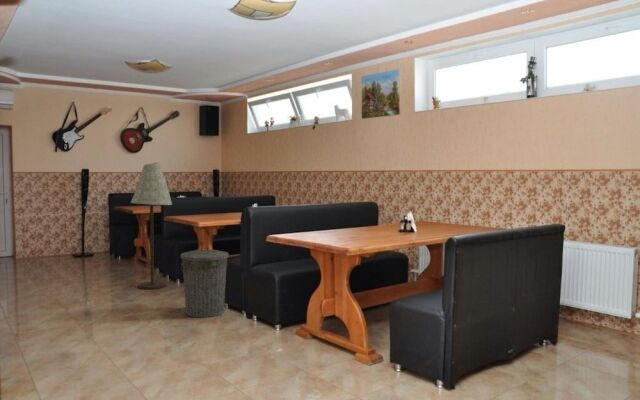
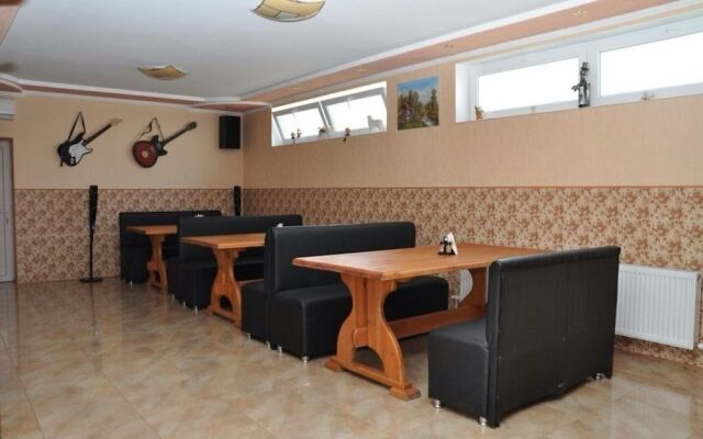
- floor lamp (151, 224)
- trash can (204, 279)
